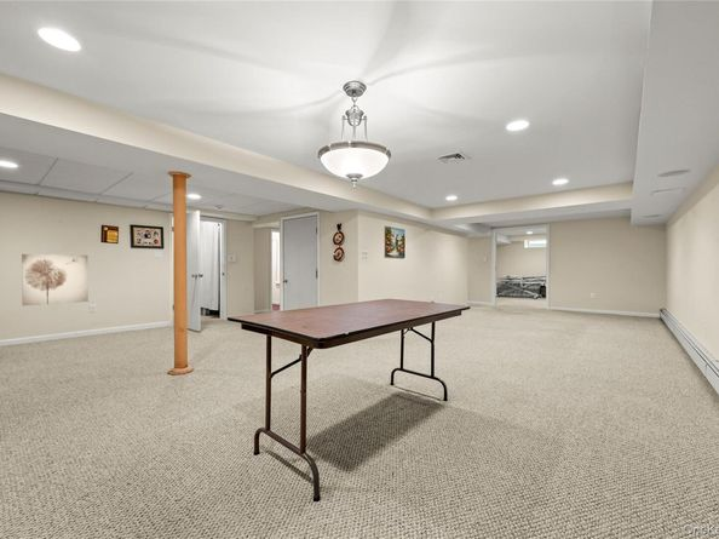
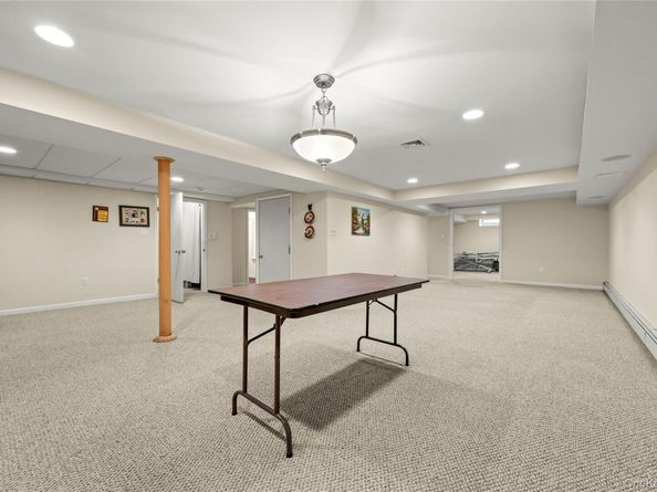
- wall art (57, 279)
